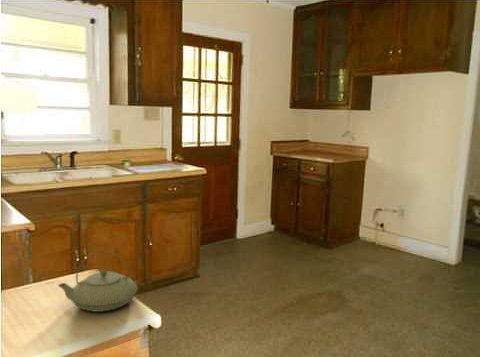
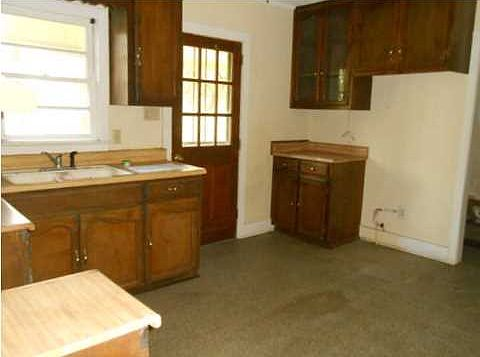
- teapot (98, 277)
